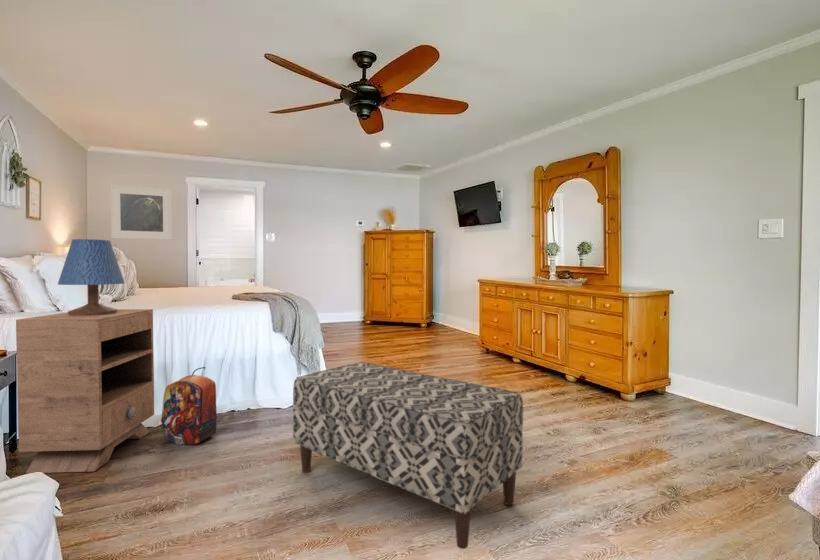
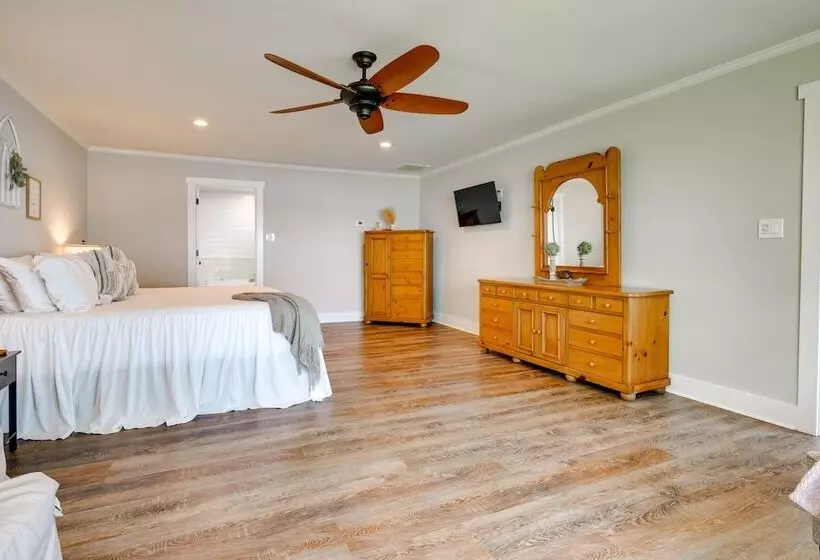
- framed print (142, 213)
- backpack (191, 405)
- nightstand (95, 382)
- bench (400, 435)
- table lamp (92, 276)
